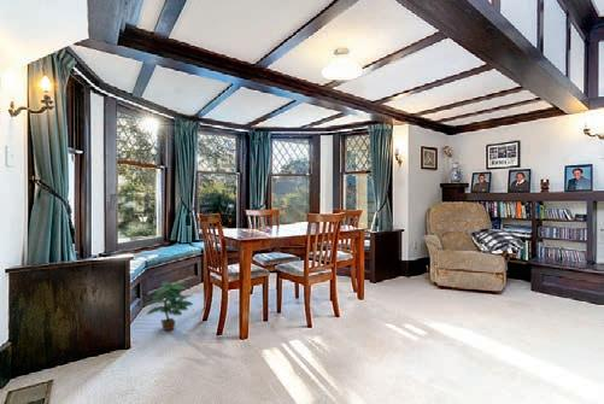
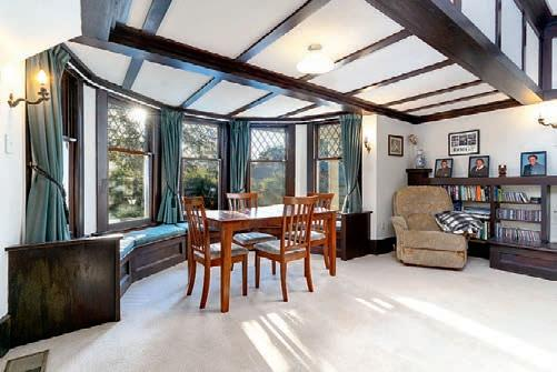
- potted plant (171, 306)
